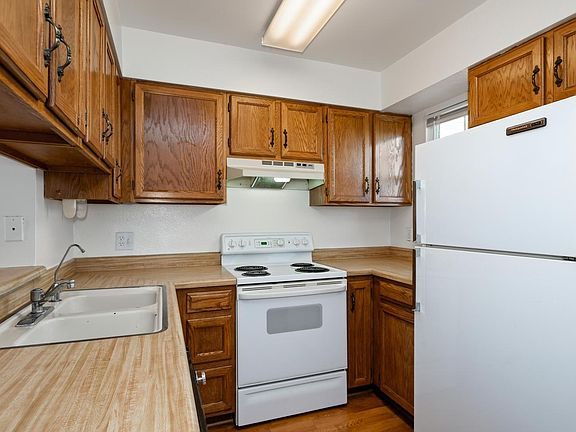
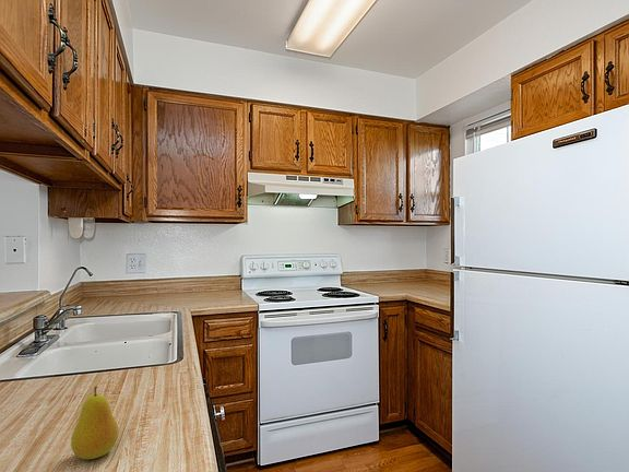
+ fruit (95, 420)
